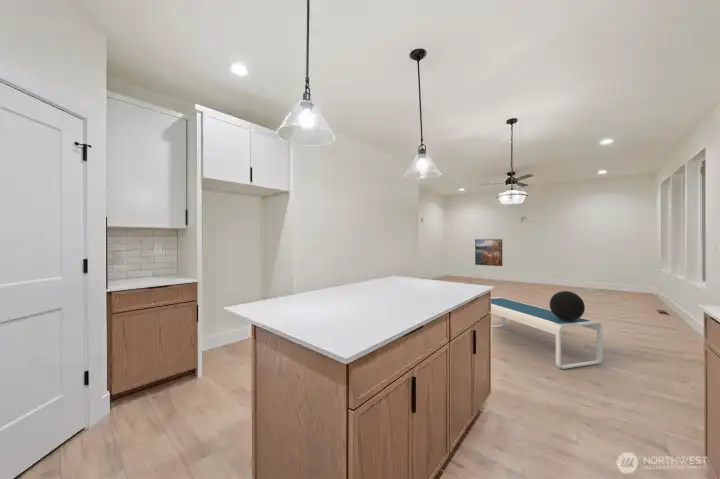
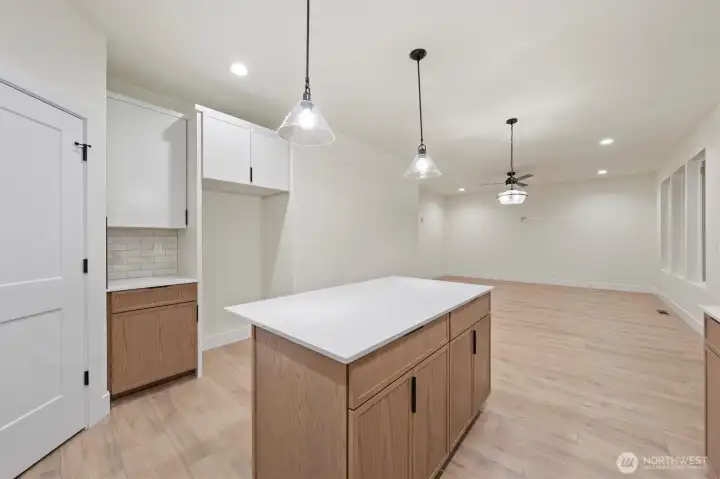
- coffee table (525, 324)
- decorative sphere (566, 305)
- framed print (488, 252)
